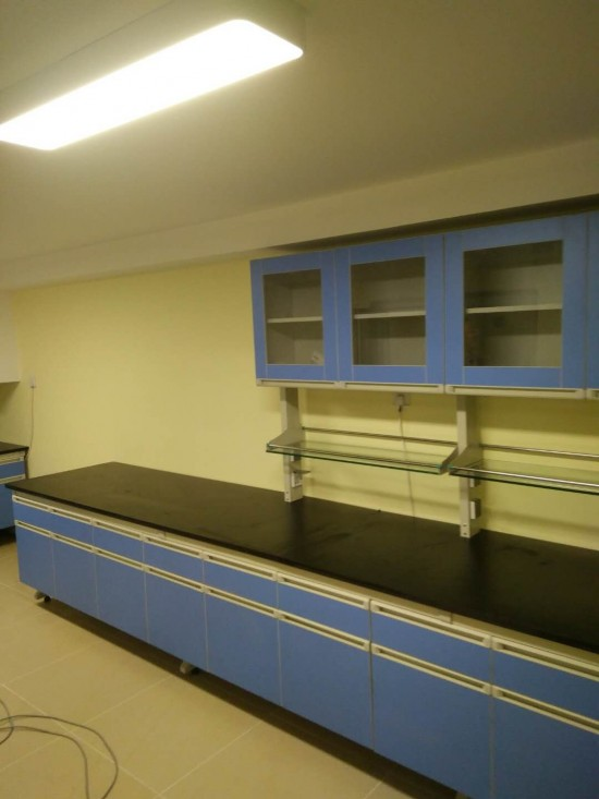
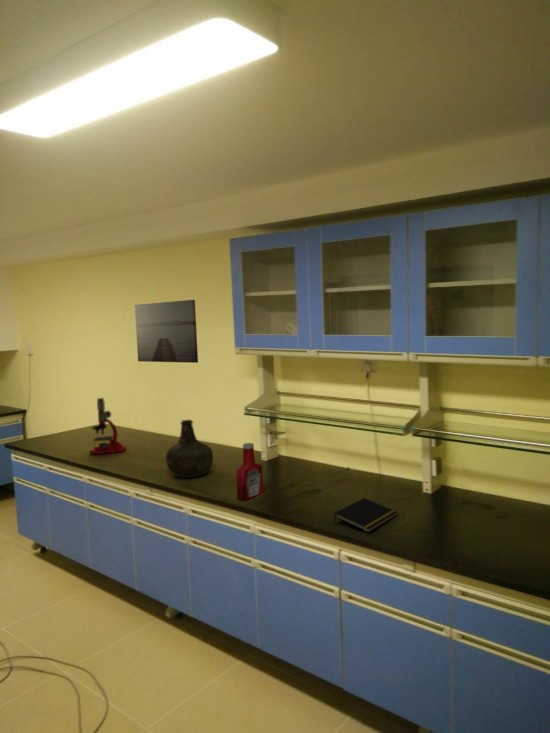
+ microscope (104, 424)
+ notepad (366, 514)
+ wall art (164, 332)
+ bottle (189, 447)
+ soap bottle (249, 469)
